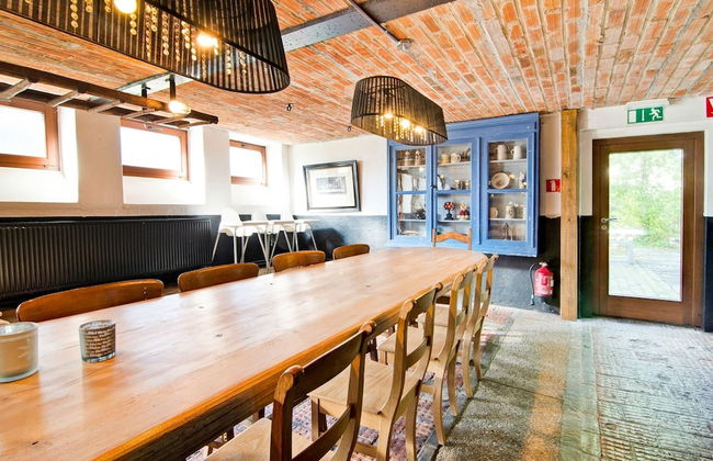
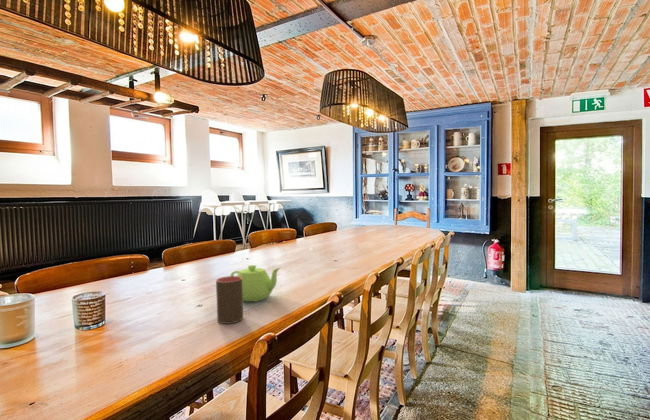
+ teapot (254, 281)
+ cup (229, 299)
